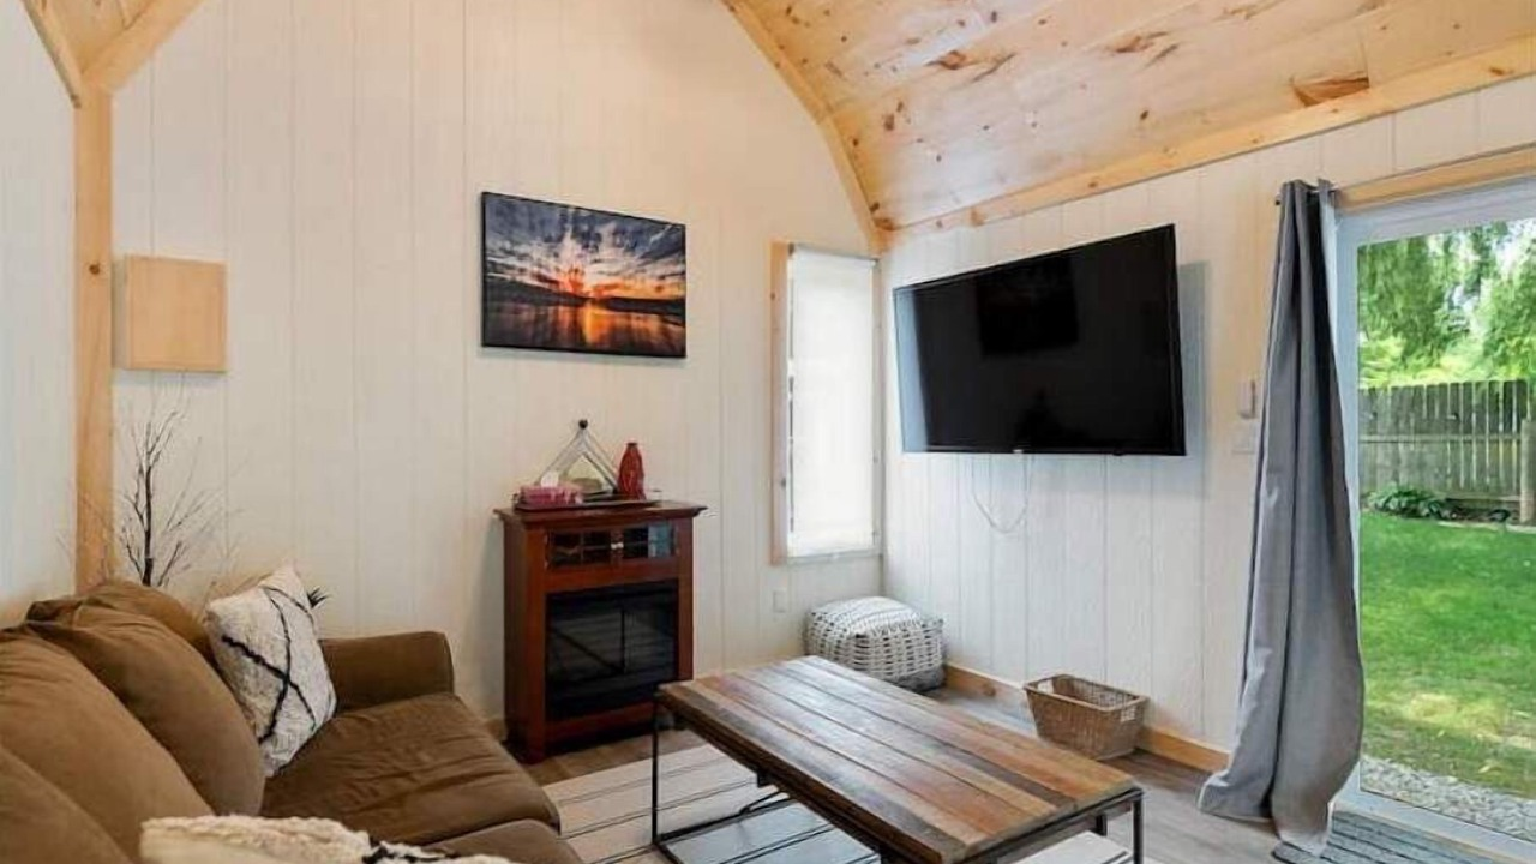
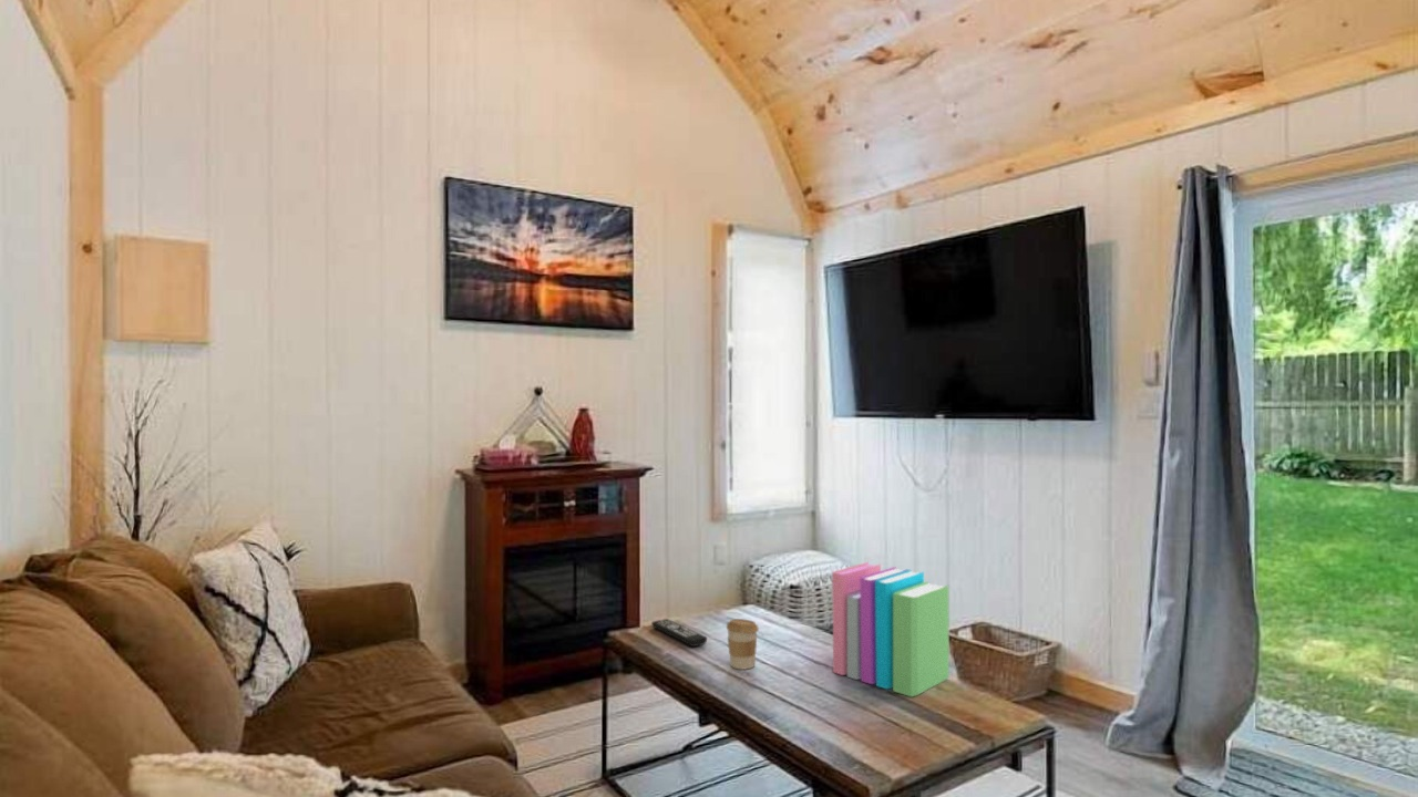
+ coffee cup (742, 642)
+ books (888, 624)
+ remote control (678, 632)
